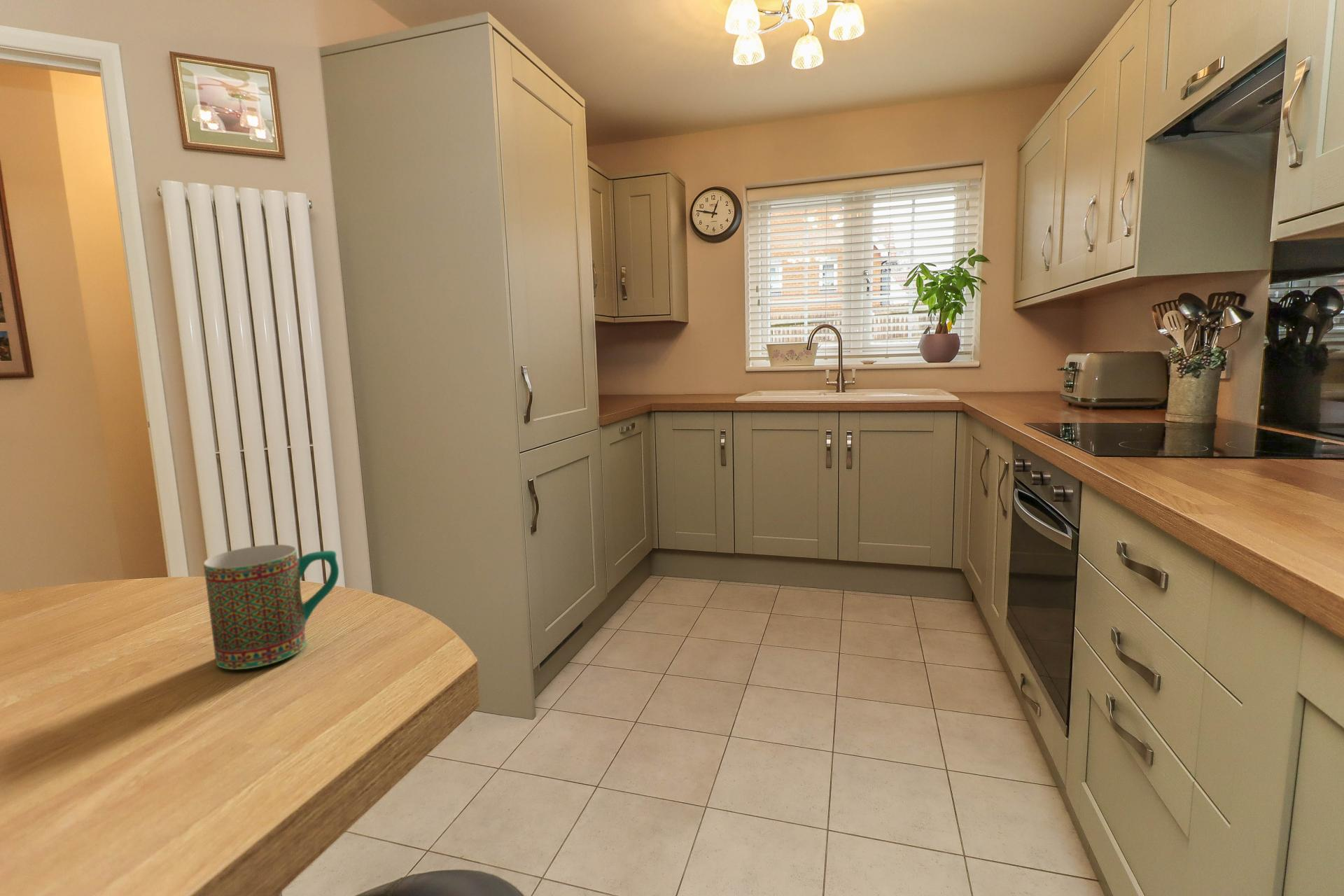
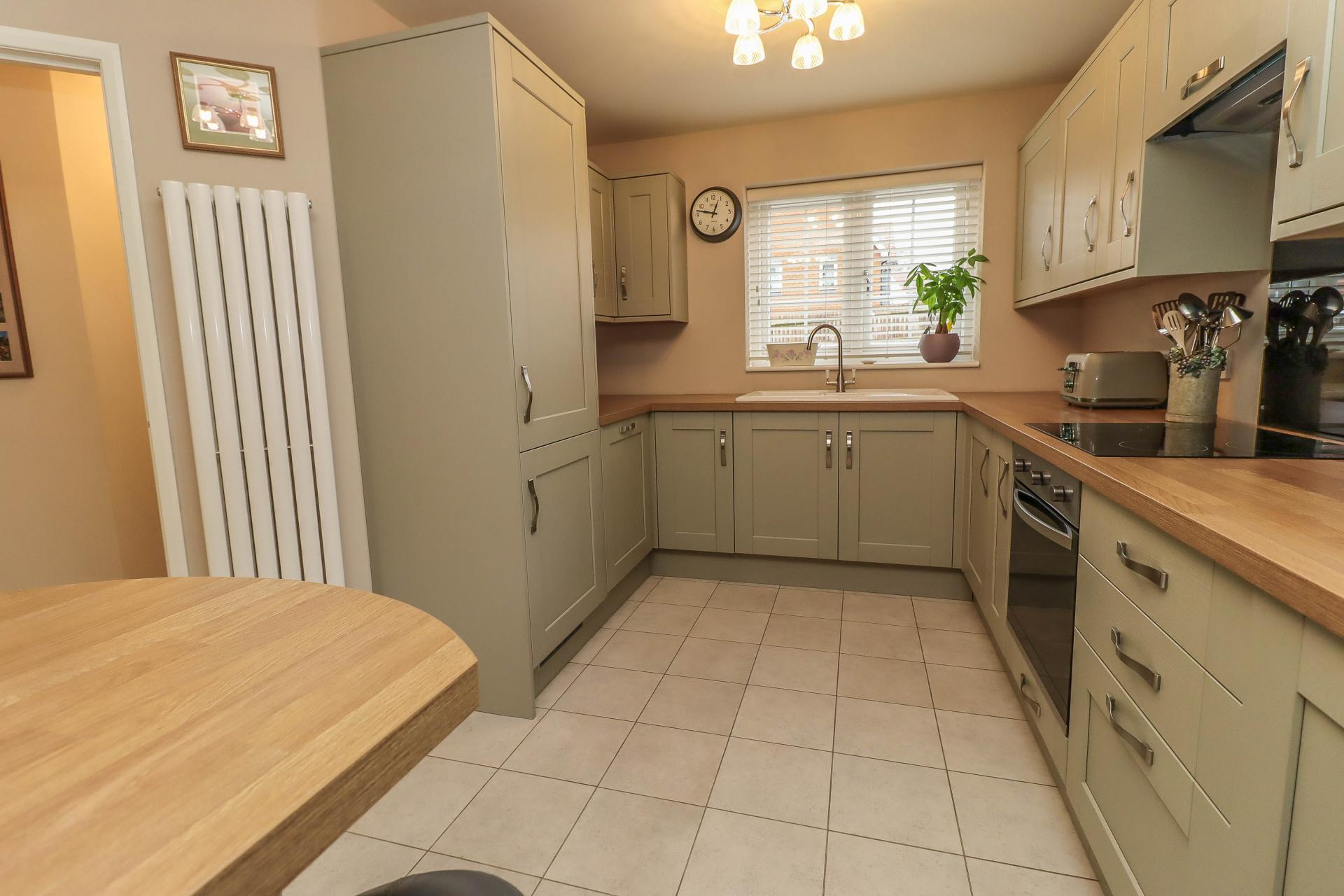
- mug (278, 599)
